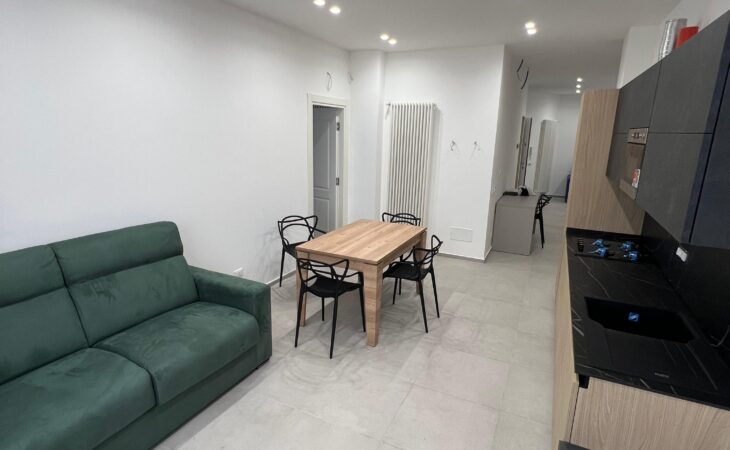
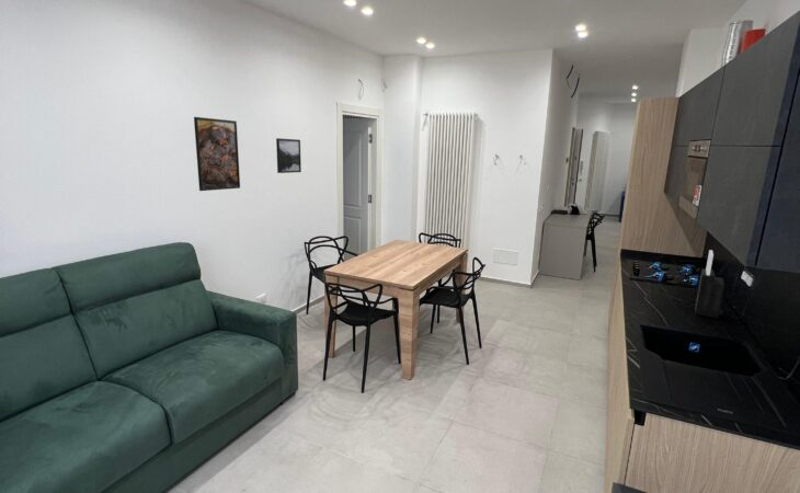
+ knife block (713, 283)
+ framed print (218, 154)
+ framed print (288, 156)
